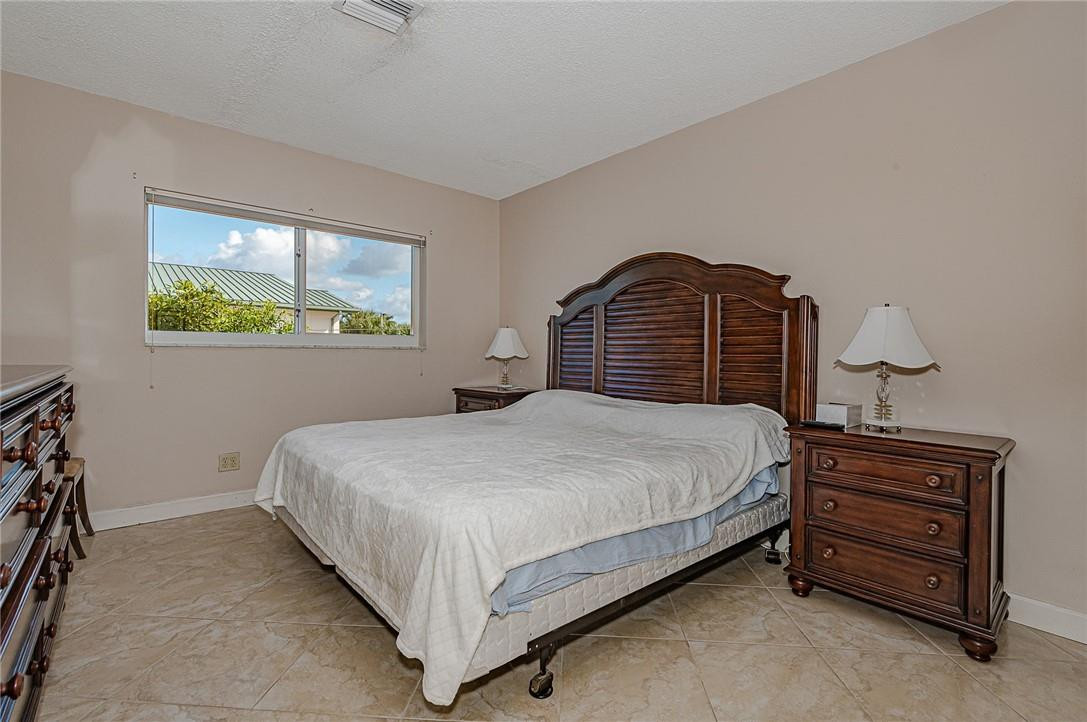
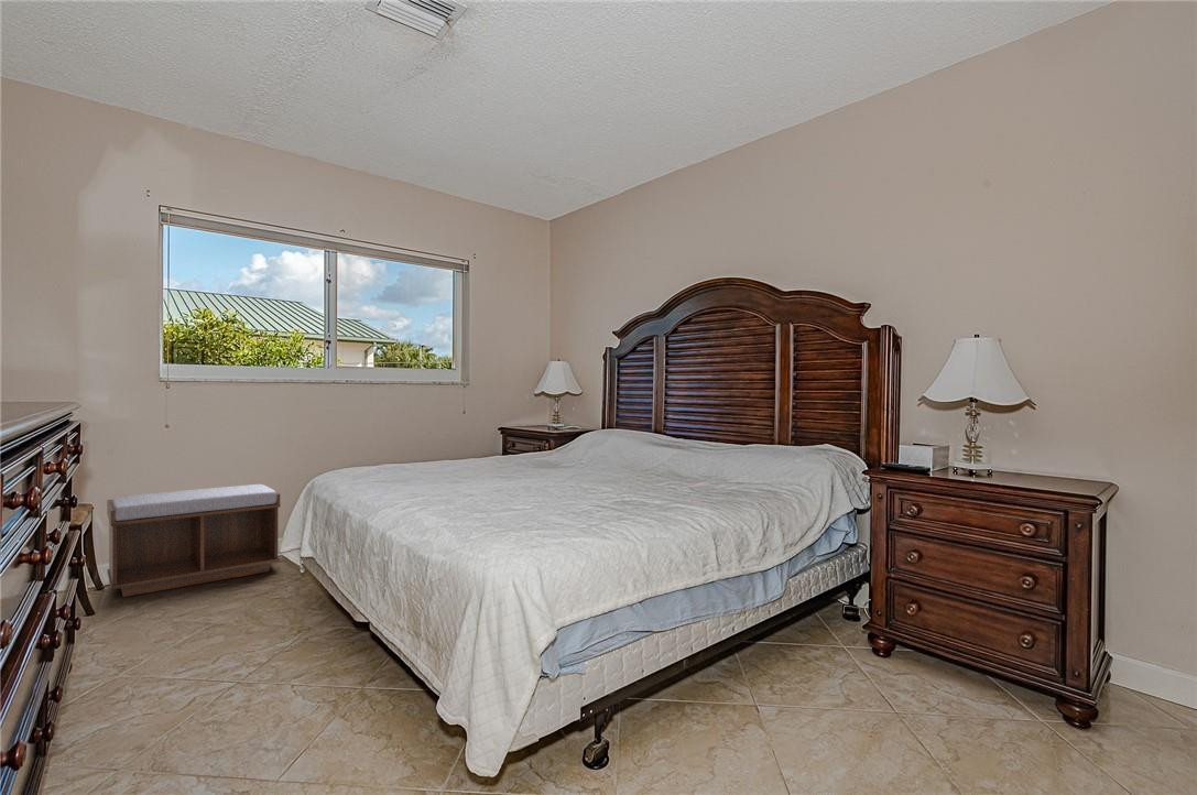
+ bench (196, 534)
